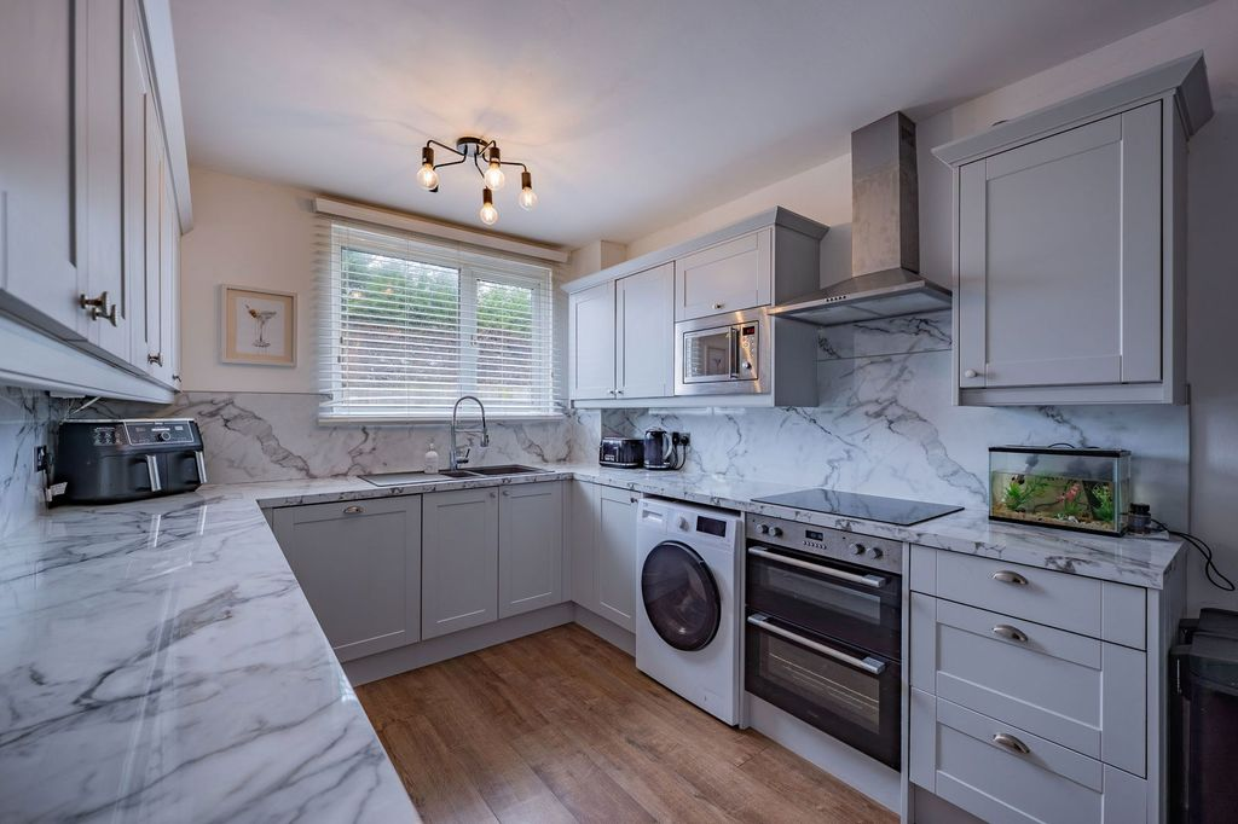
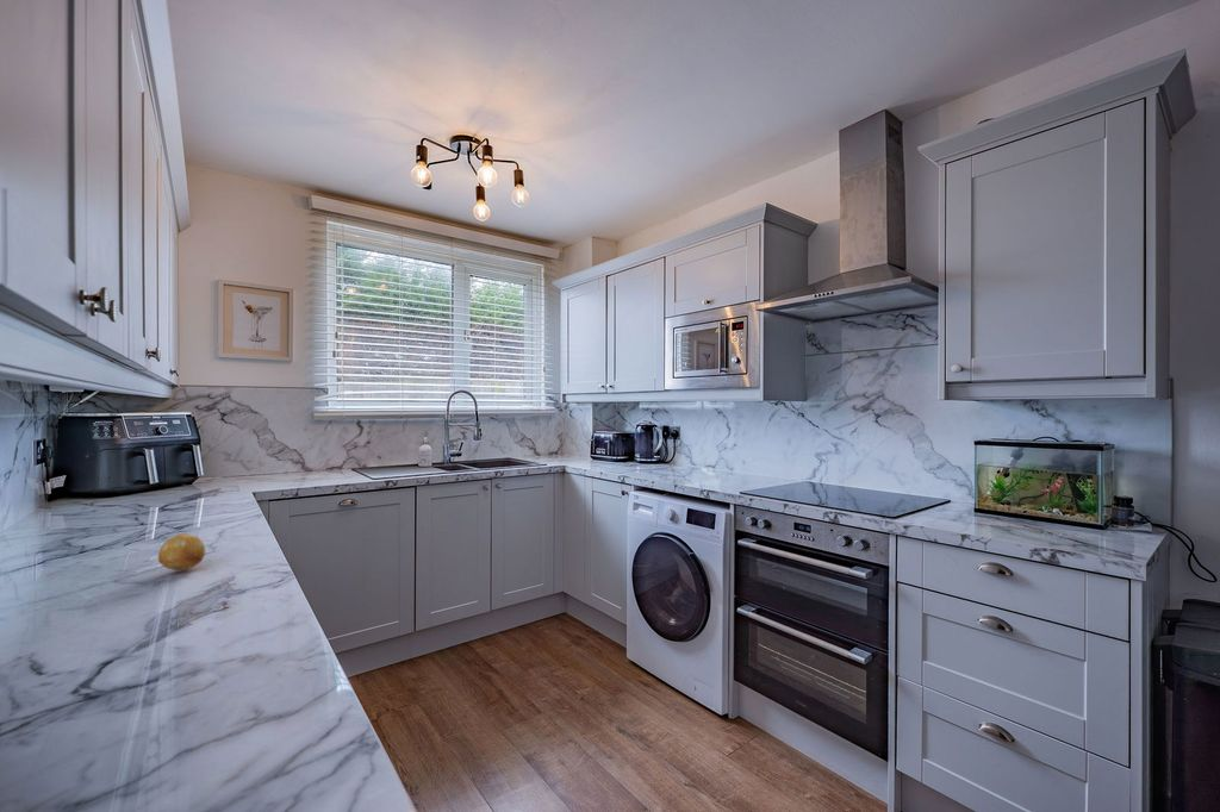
+ fruit (182, 552)
